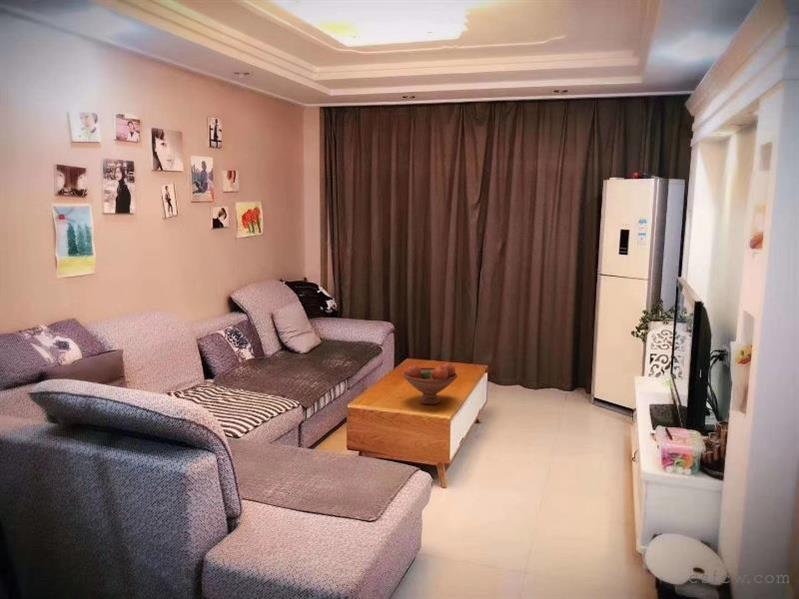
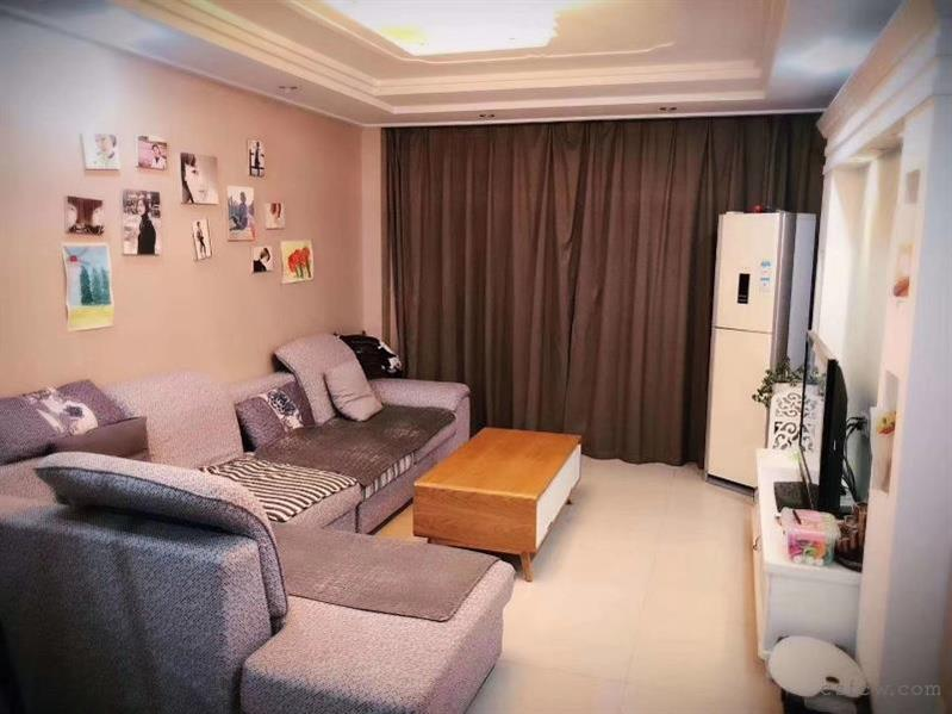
- fruit bowl (429, 382)
